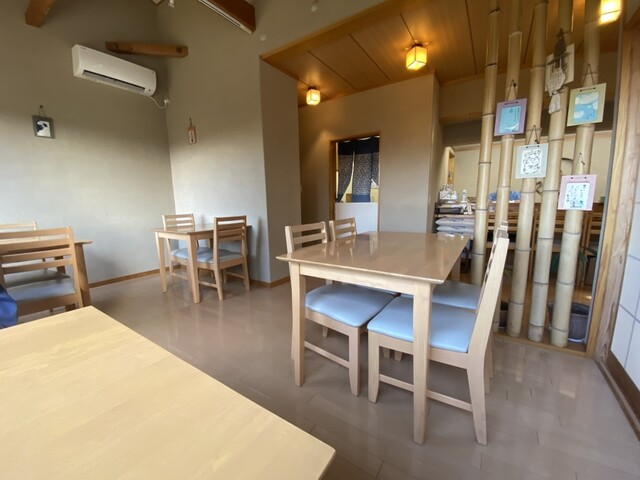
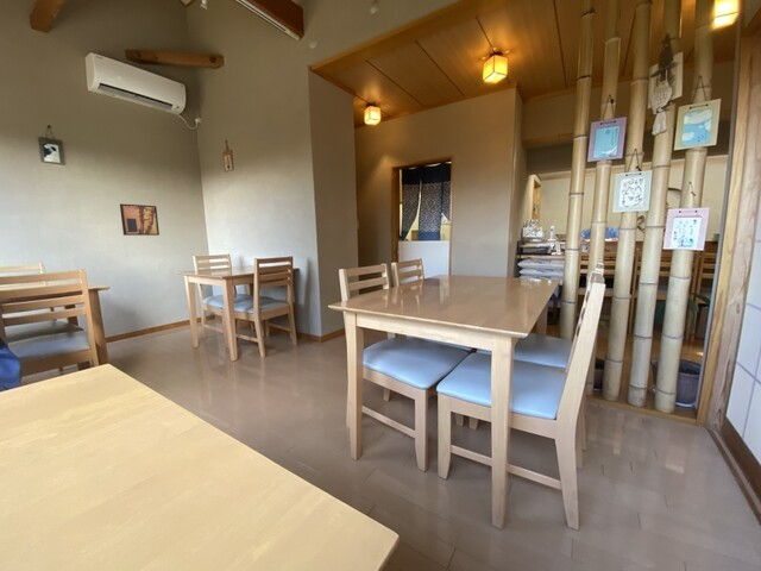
+ wall art (140, 220)
